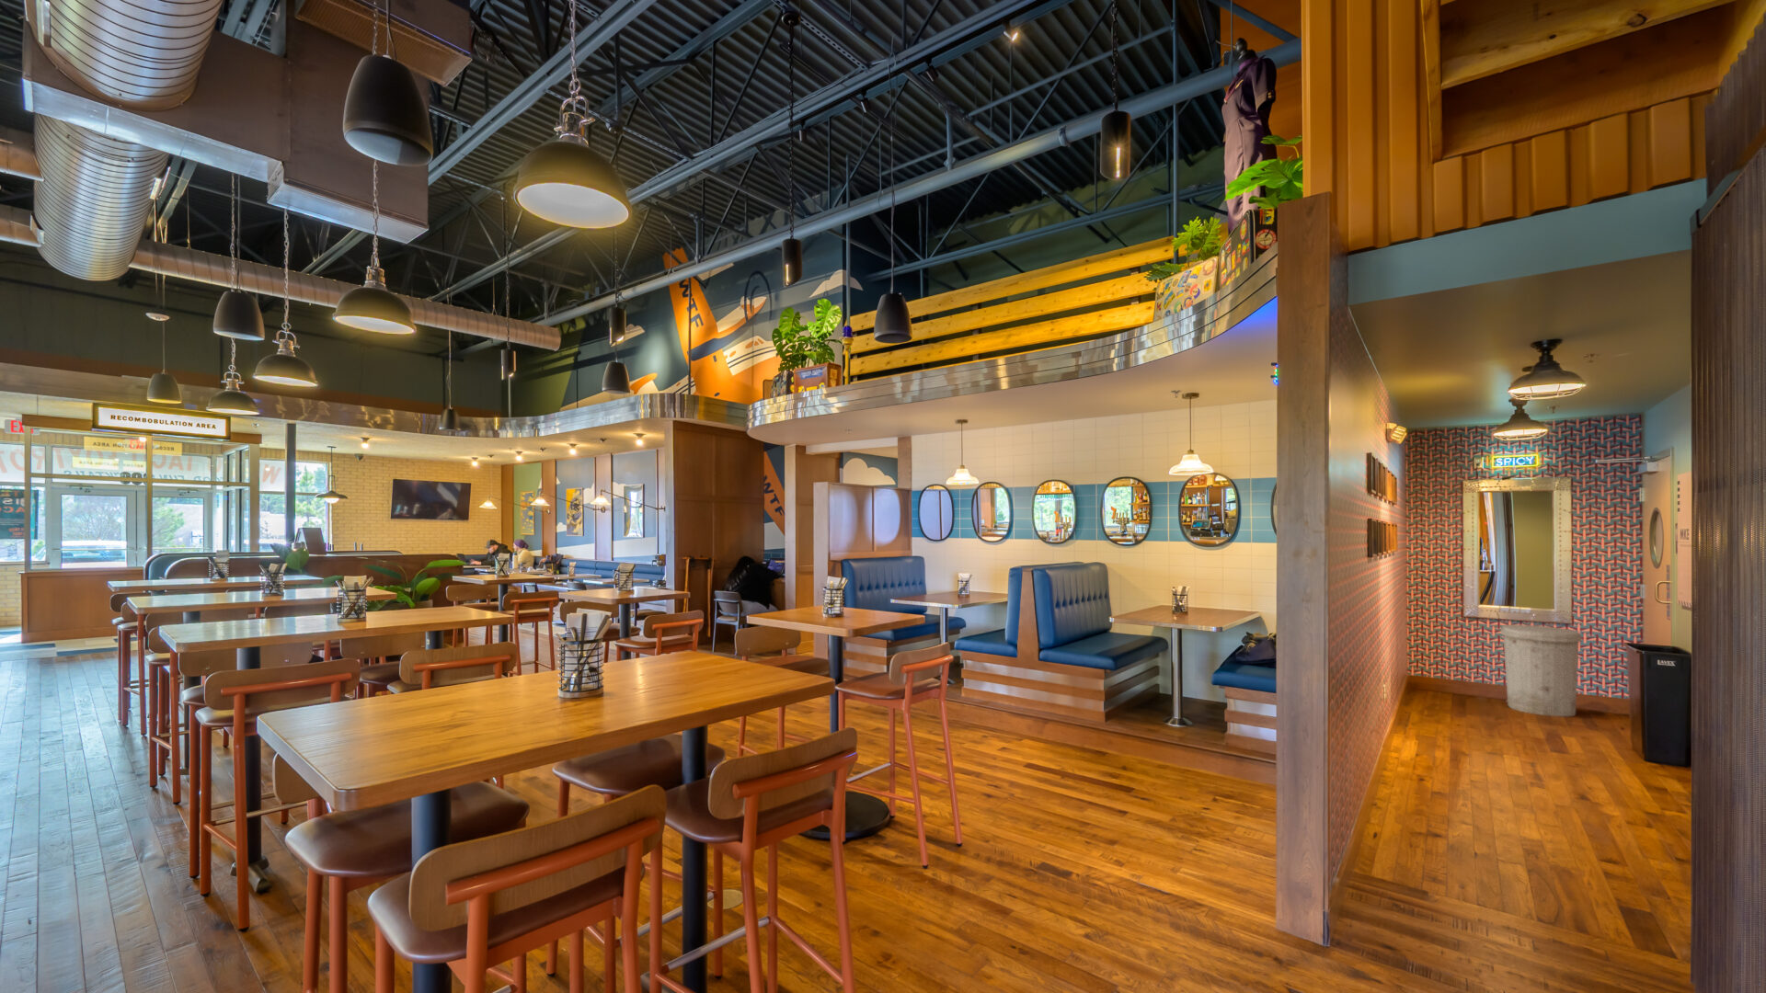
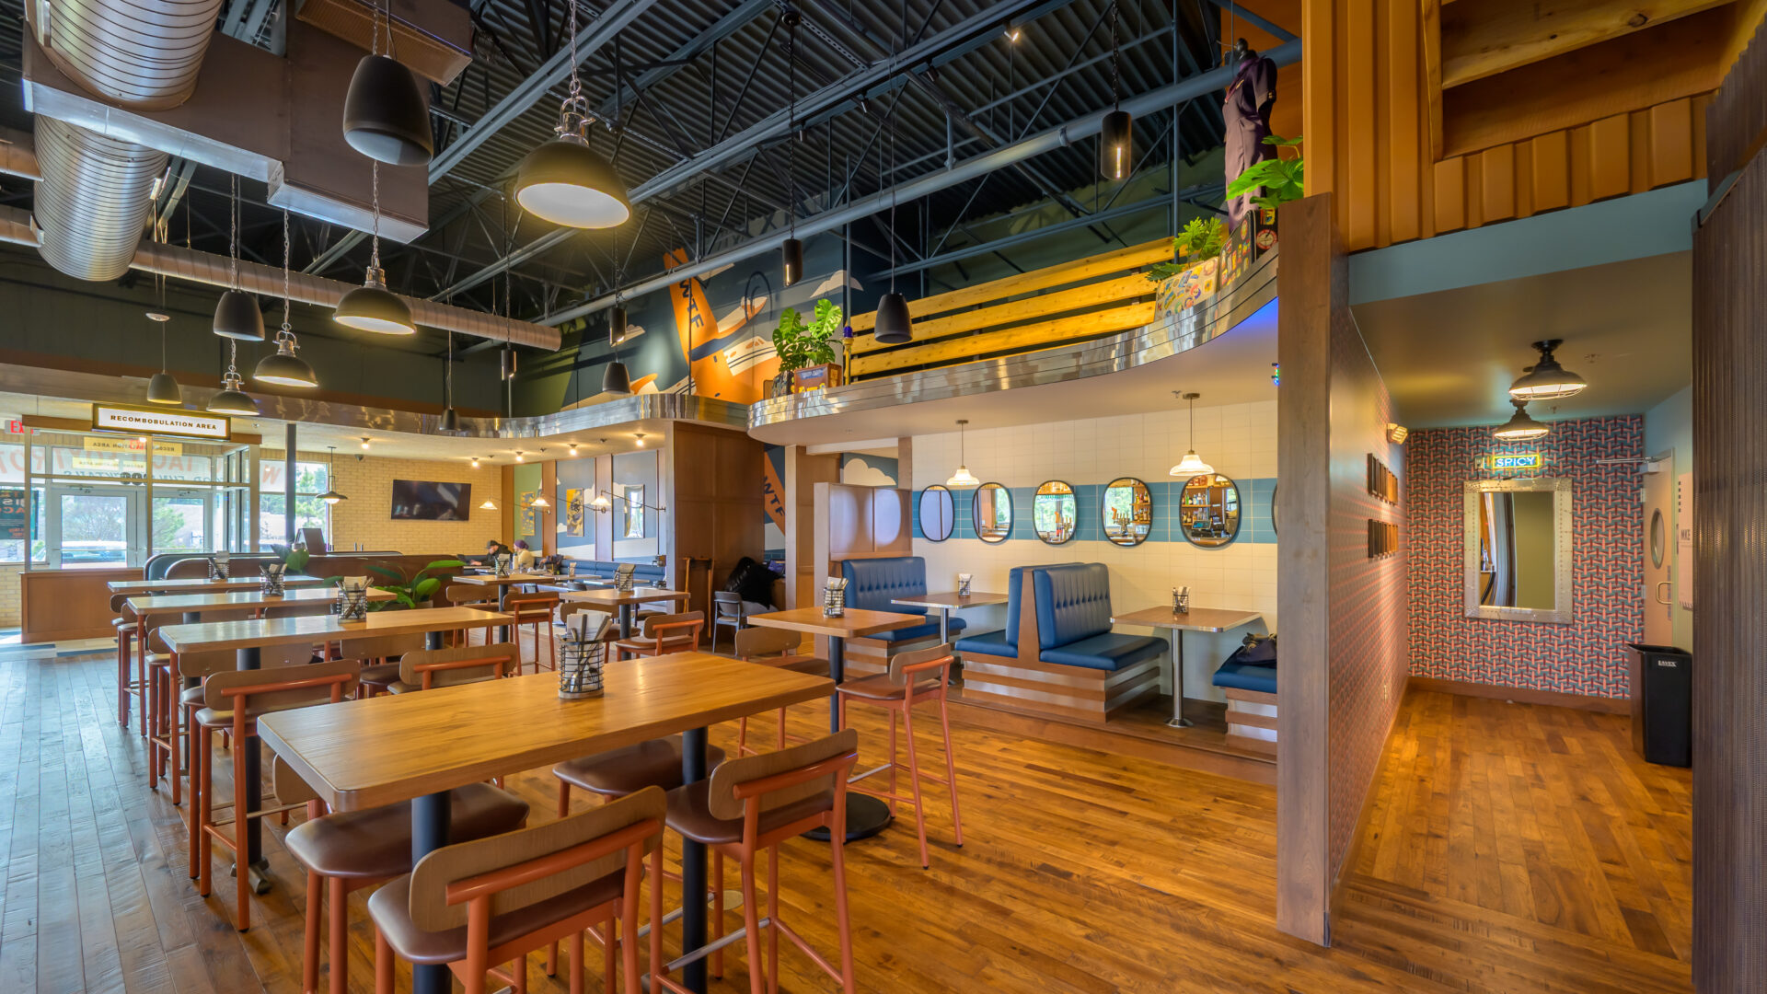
- trash can (1539, 668)
